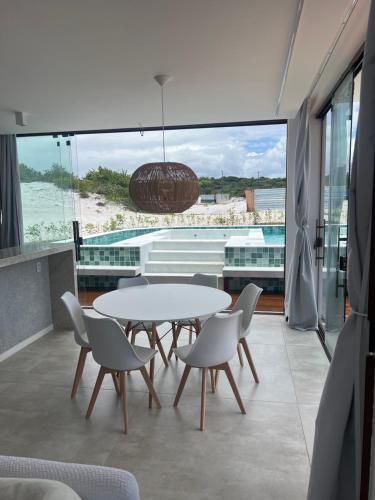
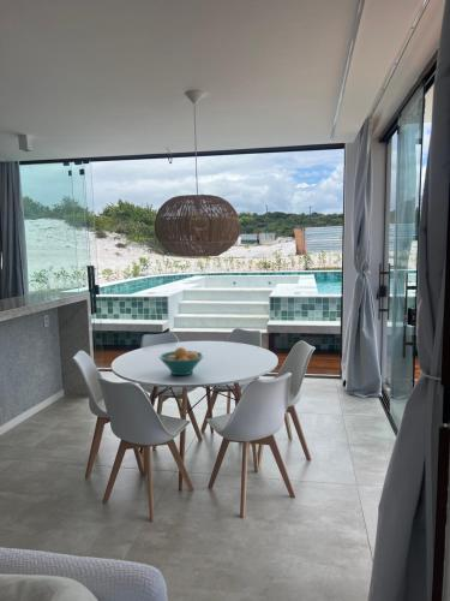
+ fruit bowl (181, 359)
